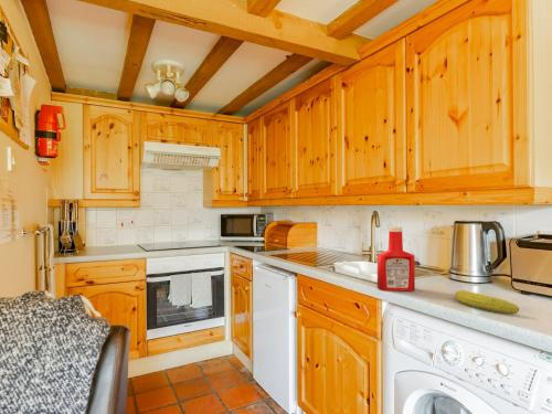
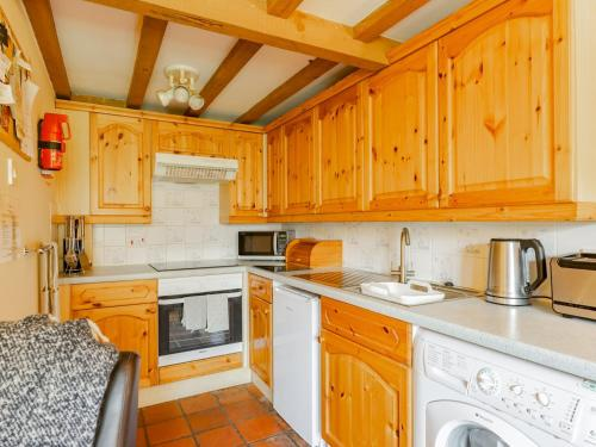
- fruit (485, 299)
- soap bottle (395, 257)
